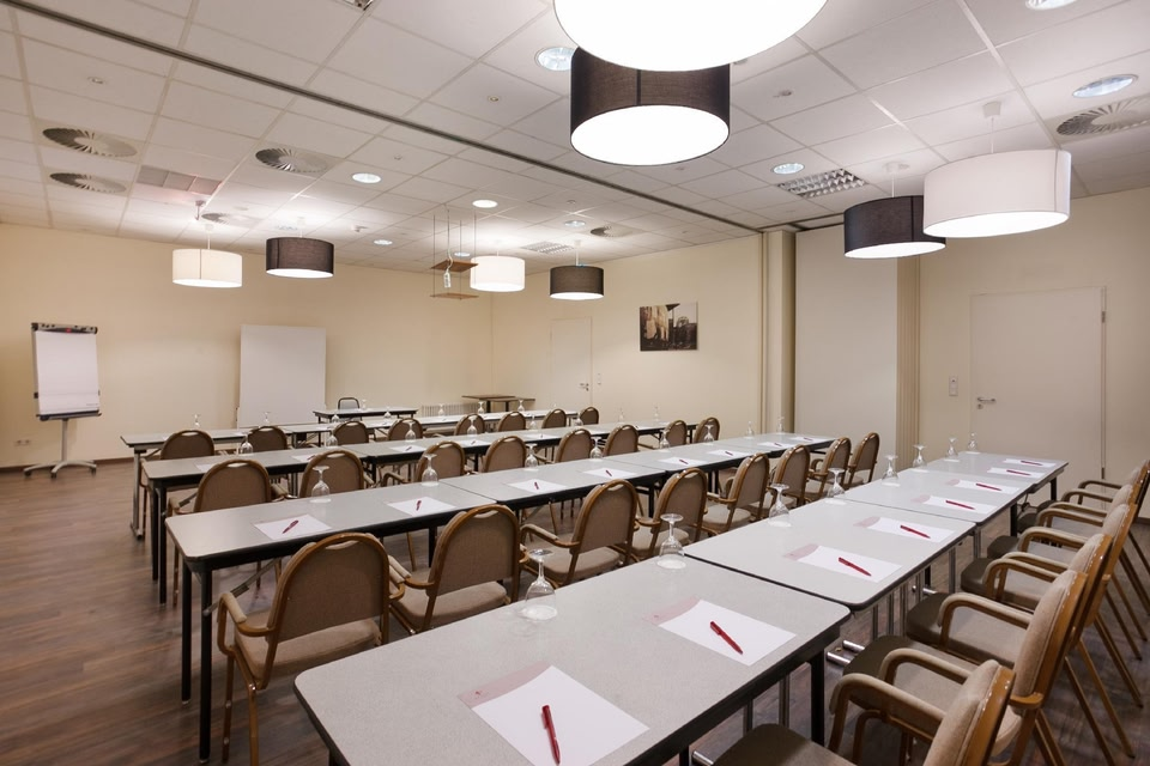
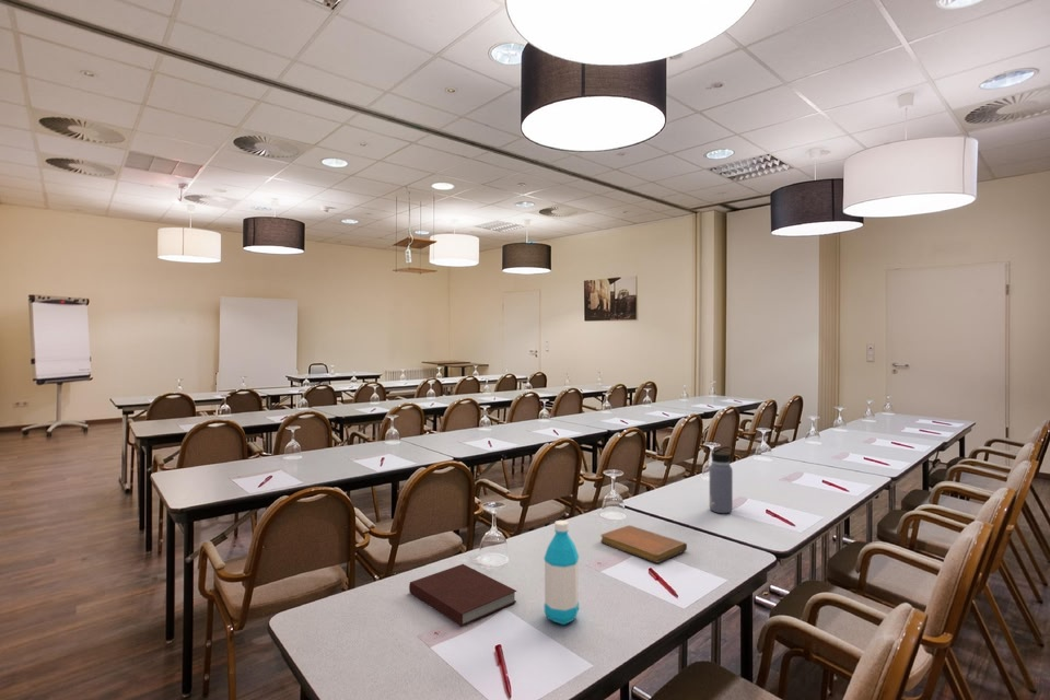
+ notebook (462, 592)
+ notebook (642, 541)
+ water bottle (721, 477)
+ water bottle (561, 570)
